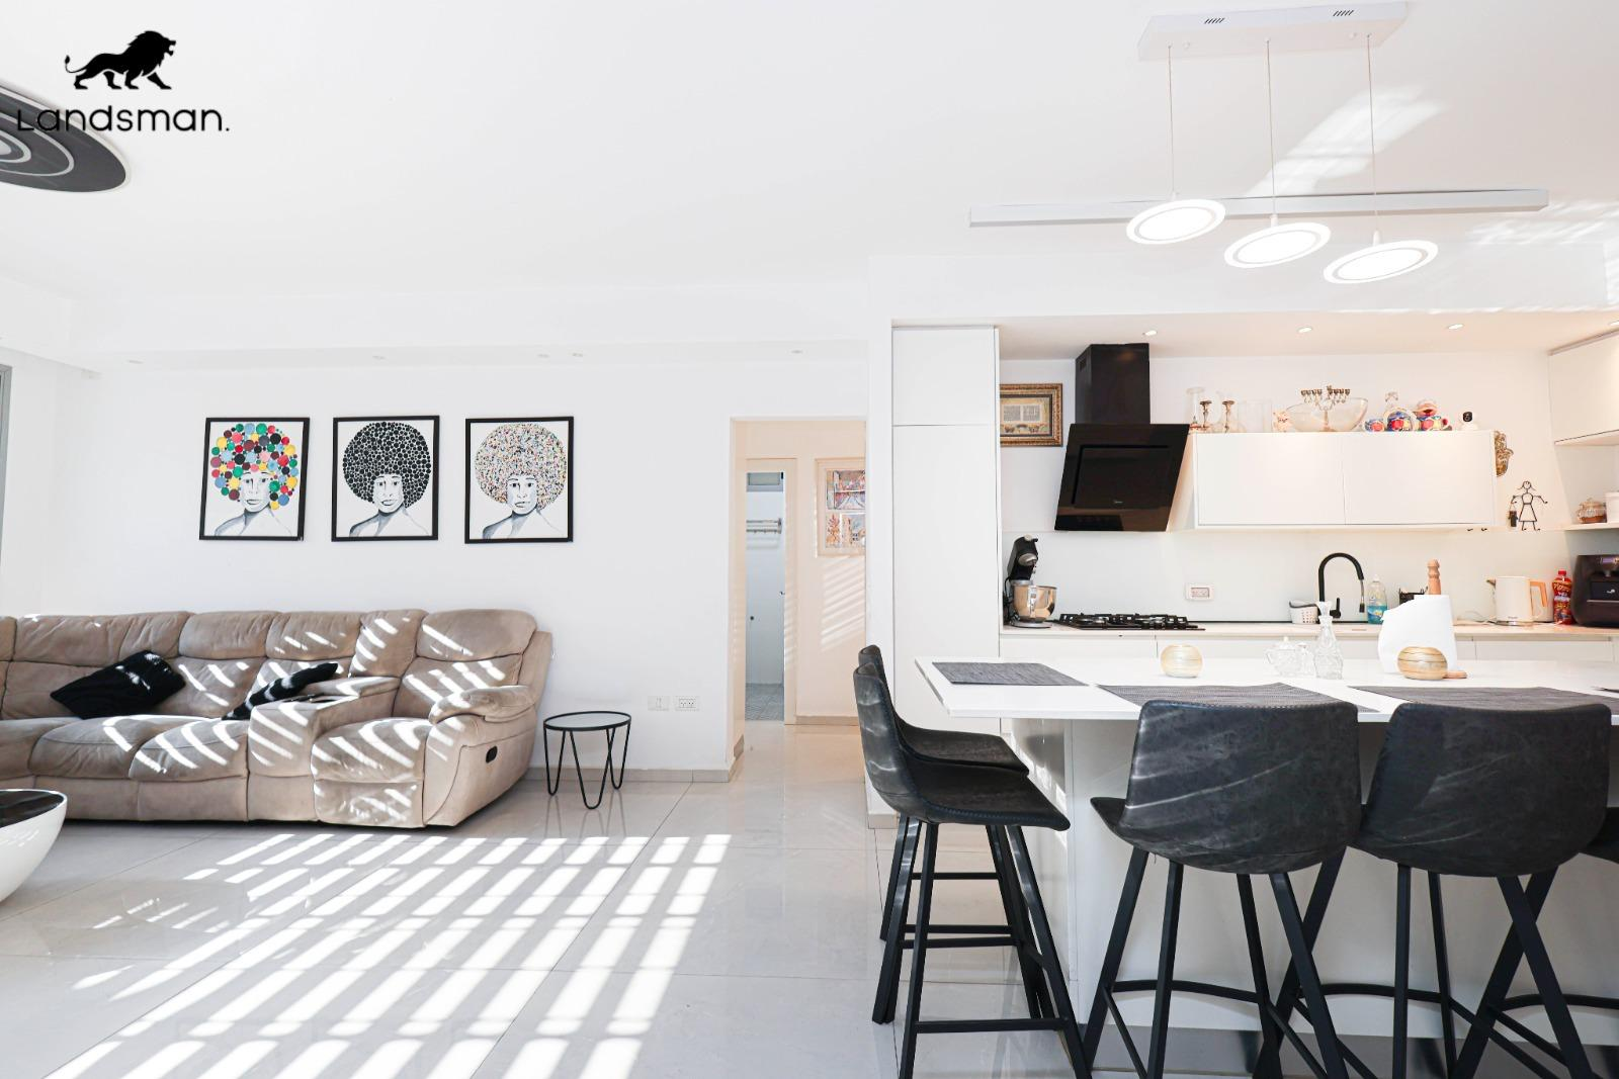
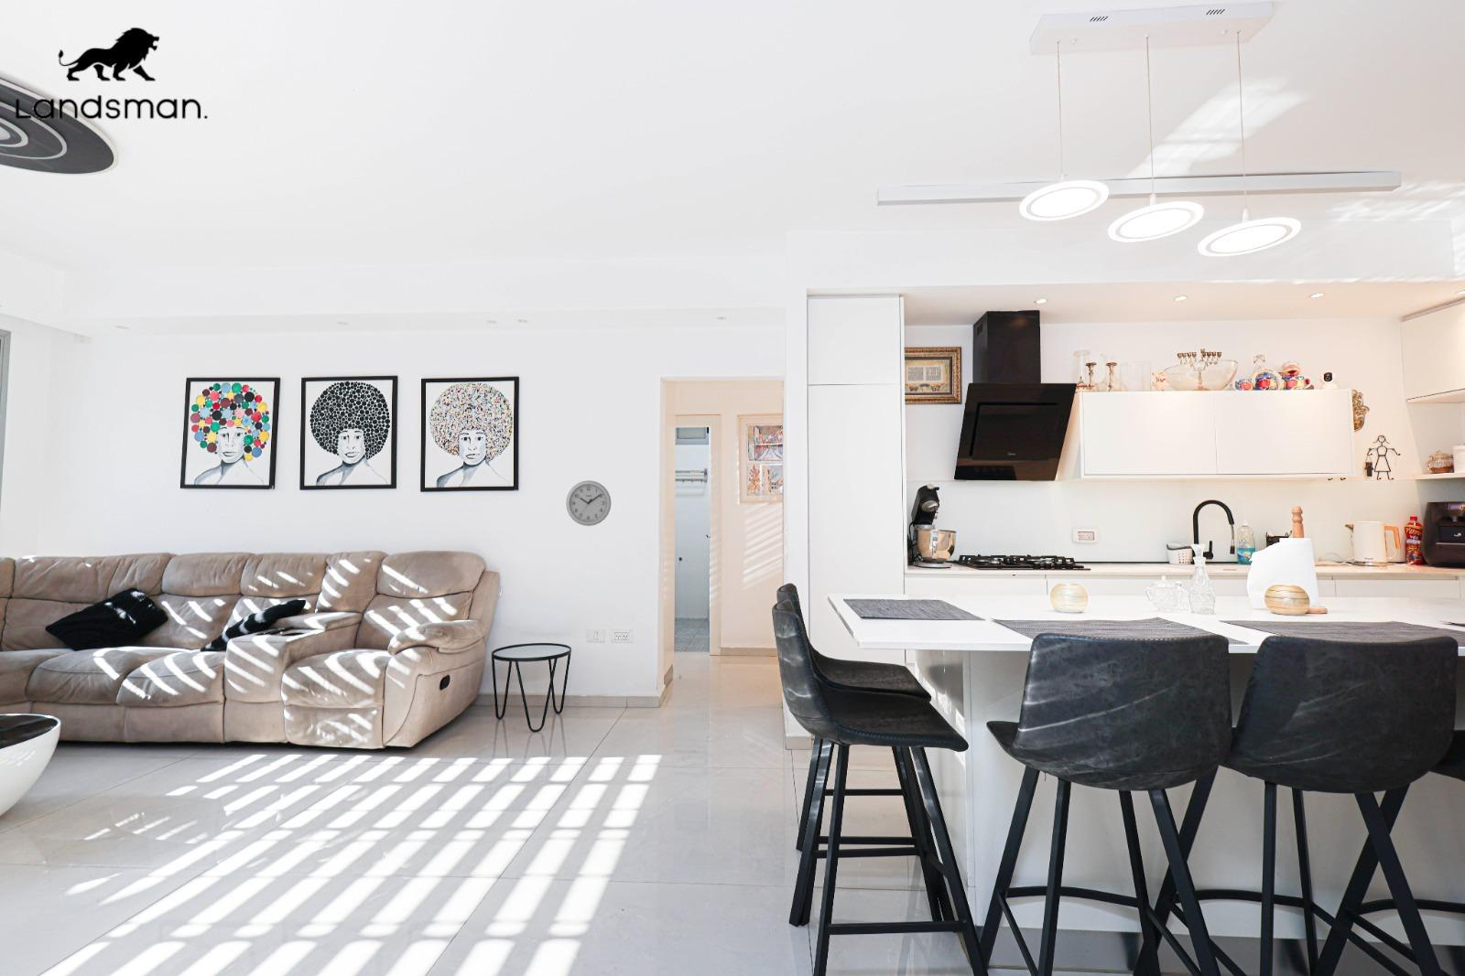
+ wall clock (588, 503)
